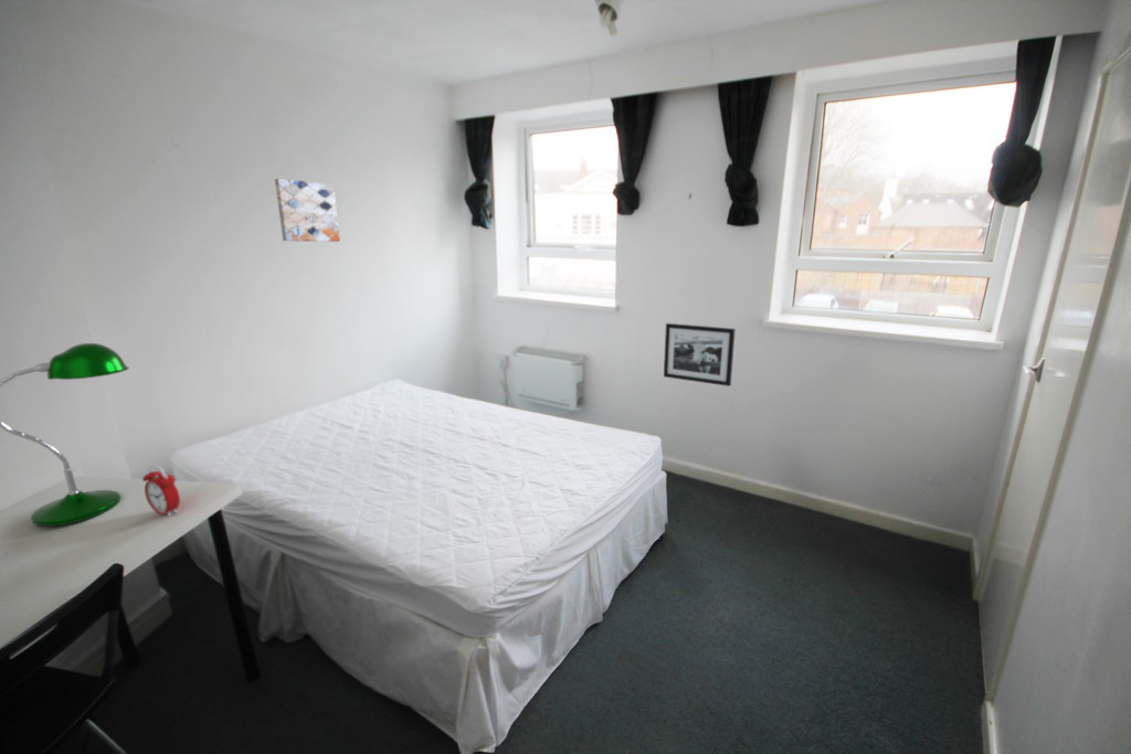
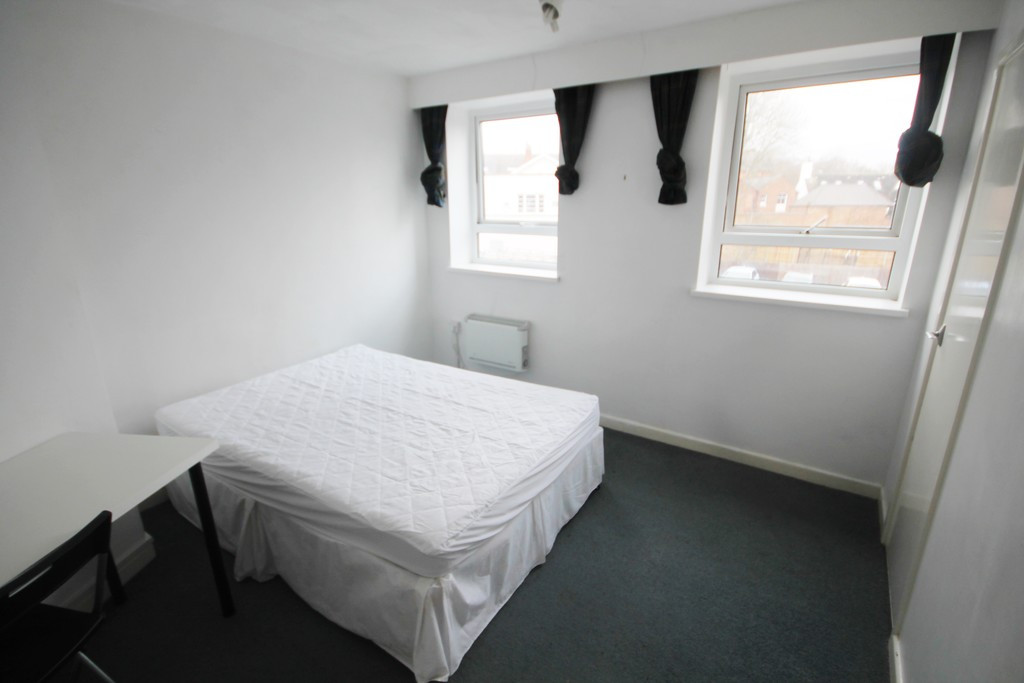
- alarm clock (160, 489)
- picture frame (697, 353)
- wall art (308, 211)
- desk lamp (54, 447)
